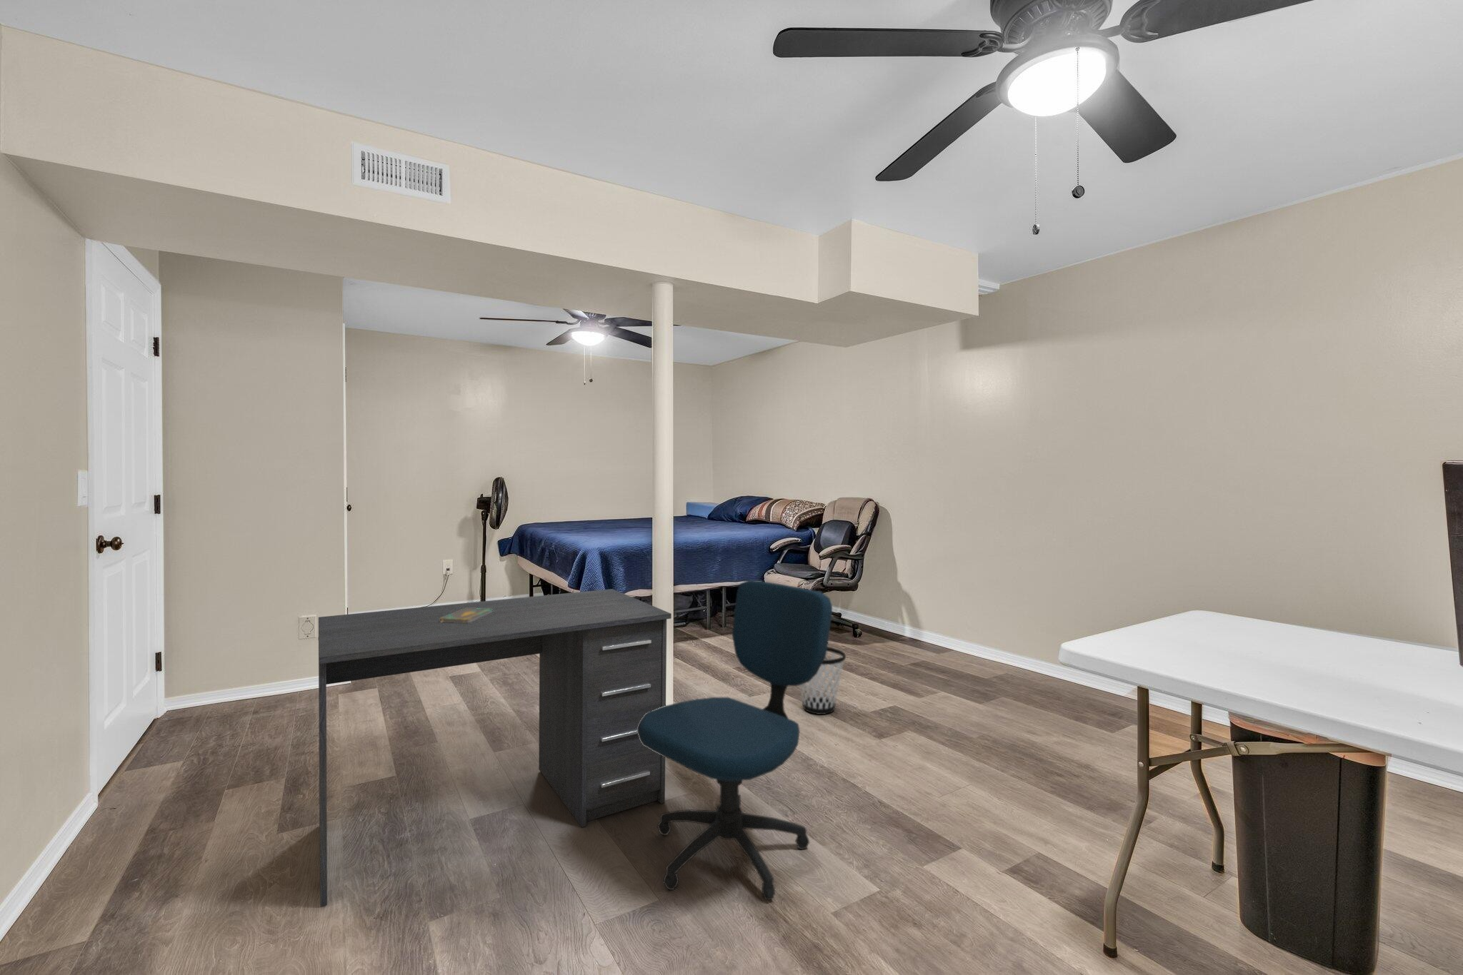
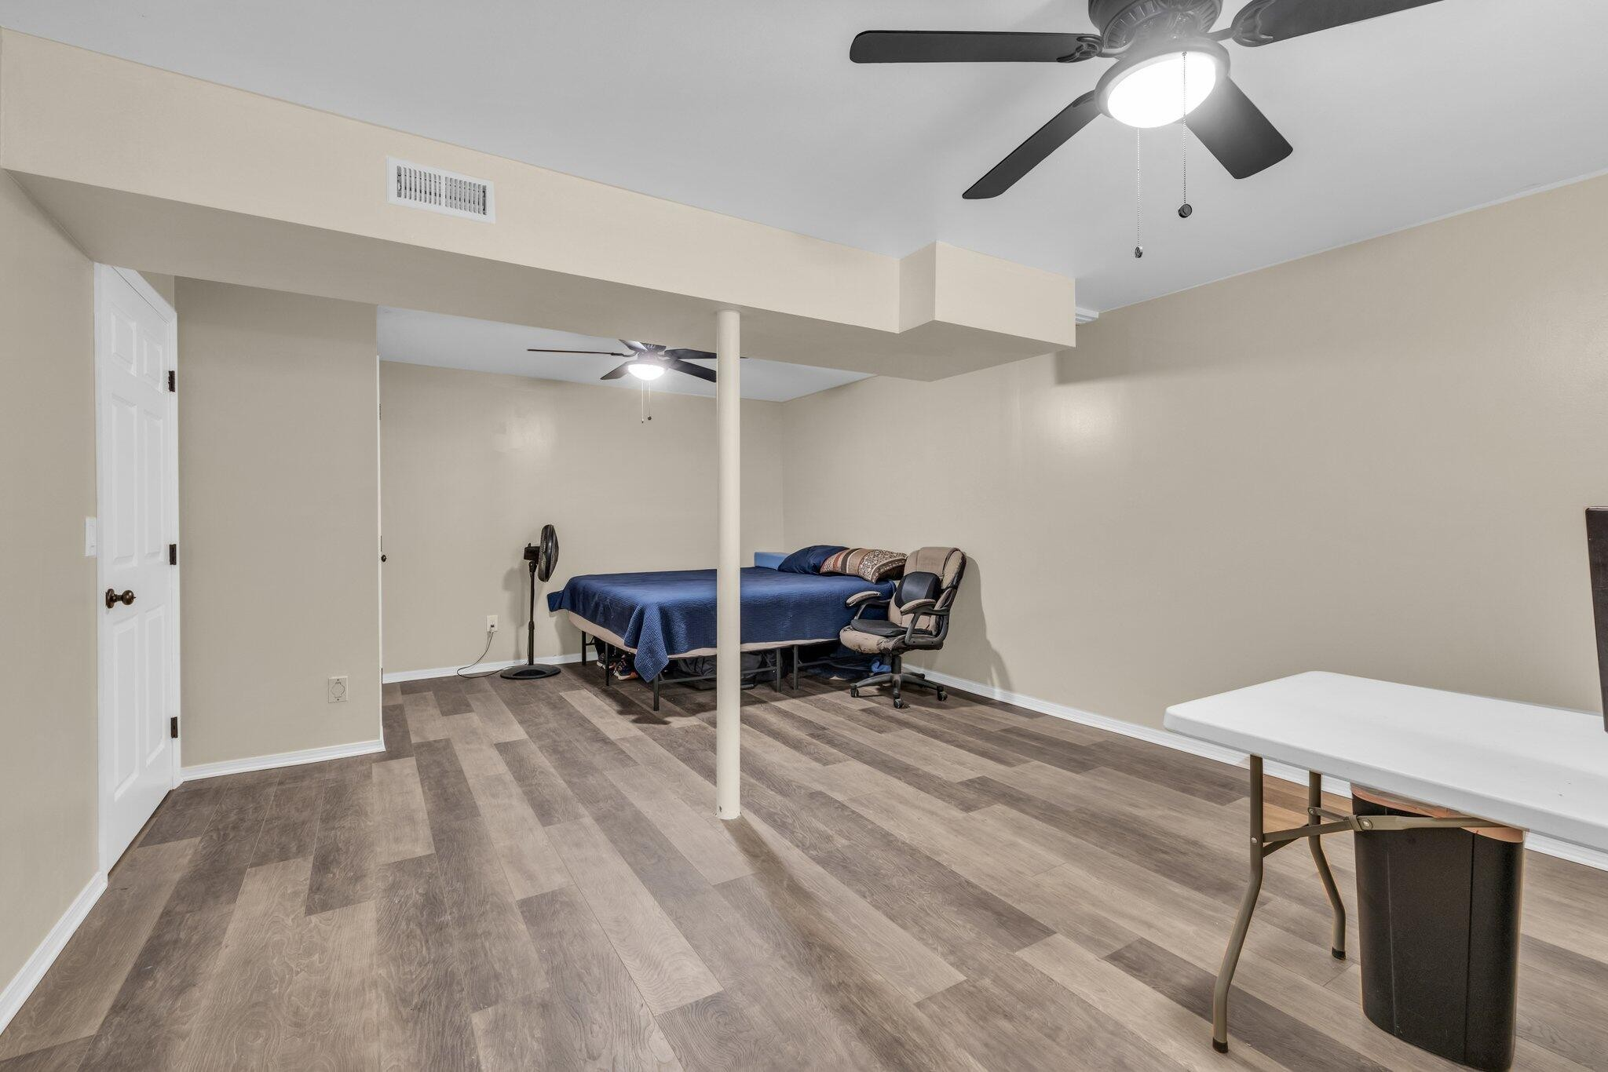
- wastebasket (817, 681)
- office chair (733, 724)
- notebook (467, 615)
- desk (539, 715)
